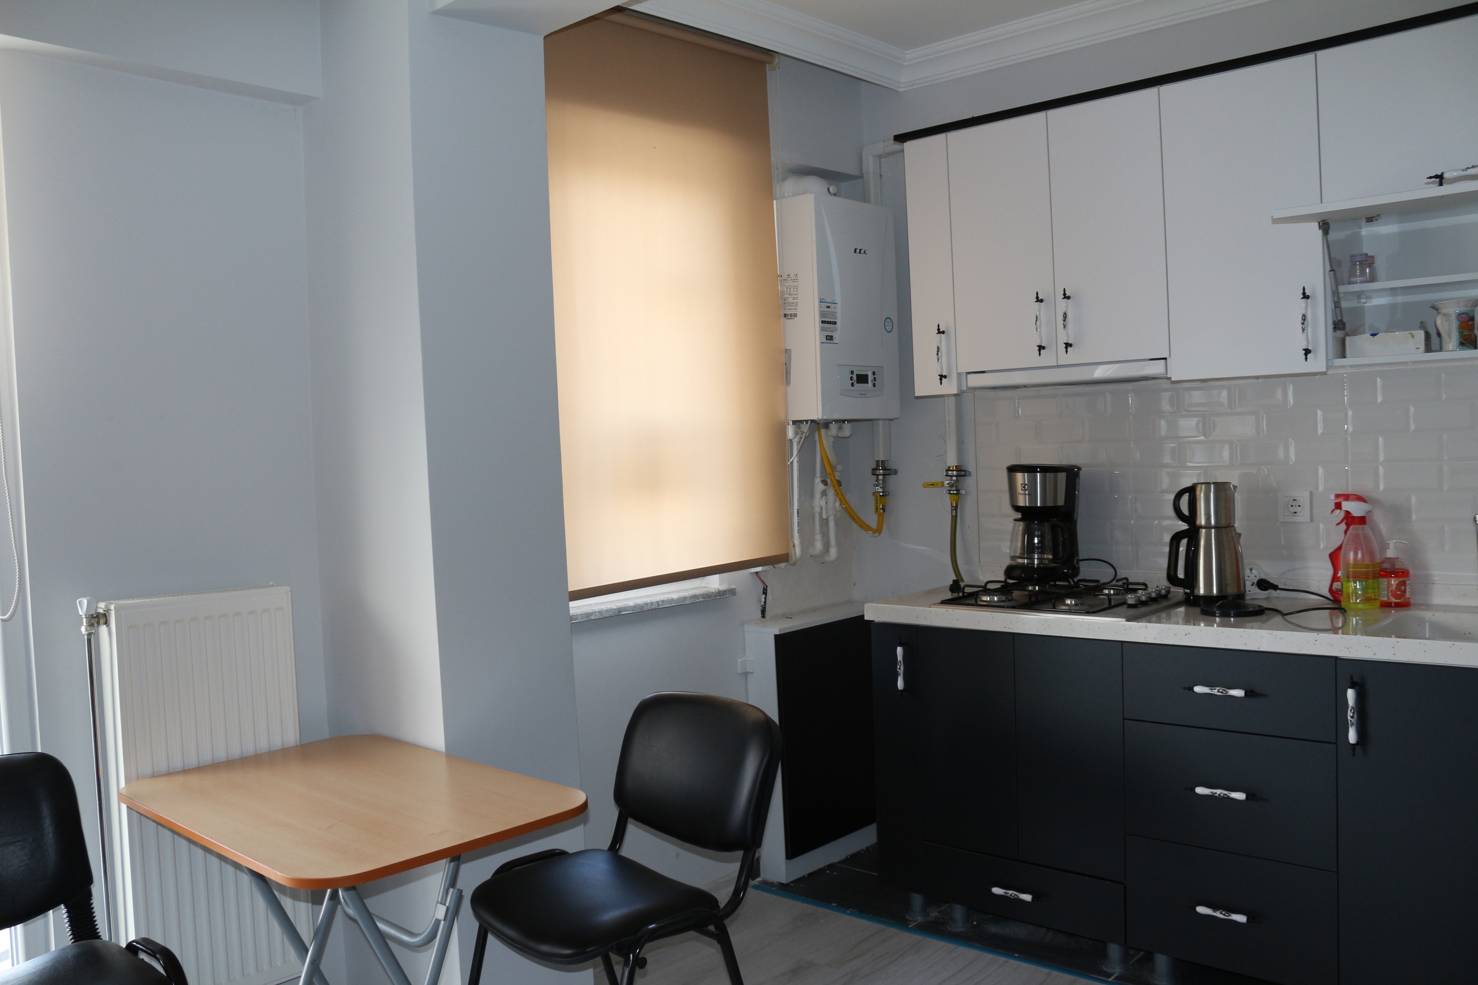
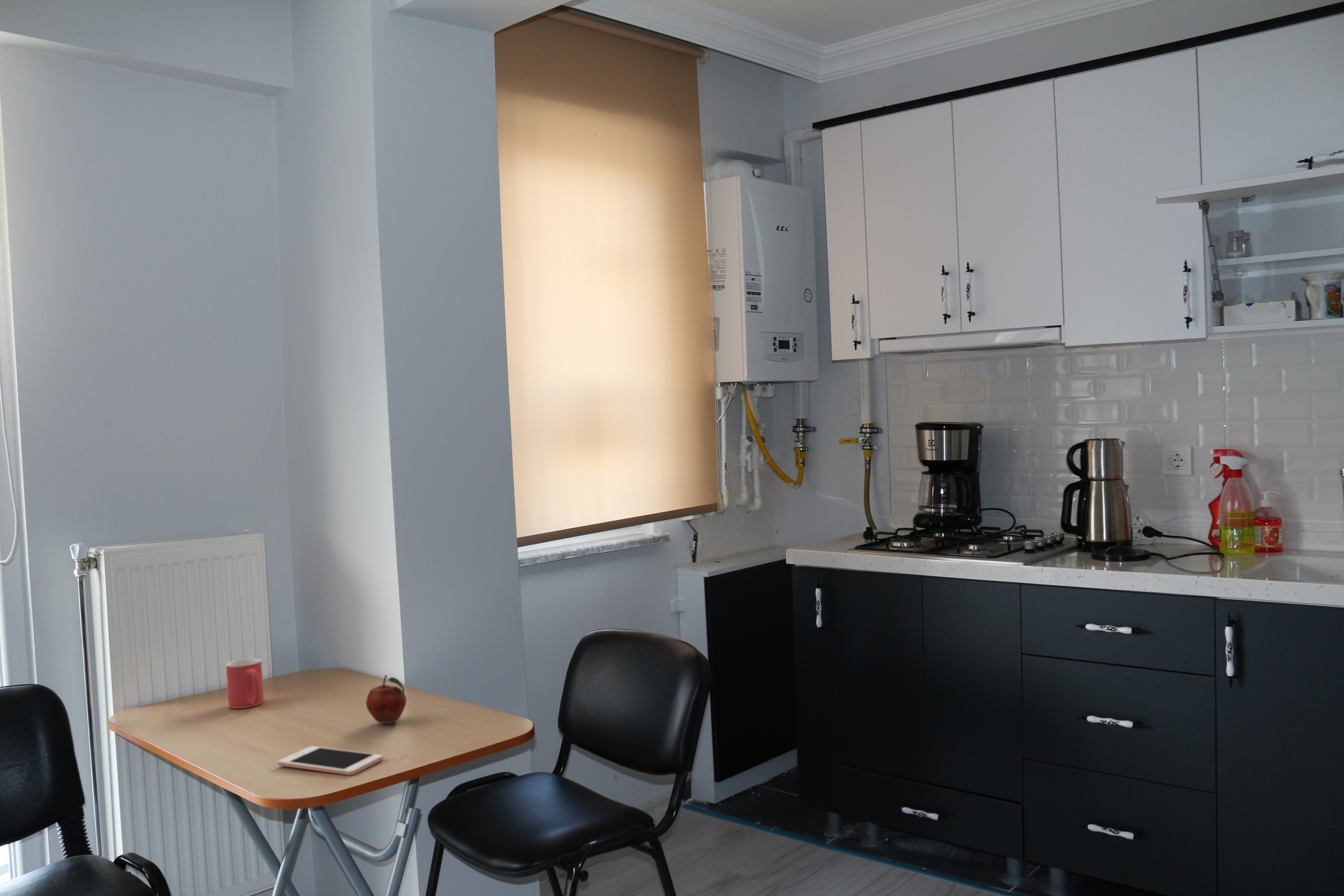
+ mug (248, 684)
+ fruit (388, 699)
+ cell phone (330, 760)
